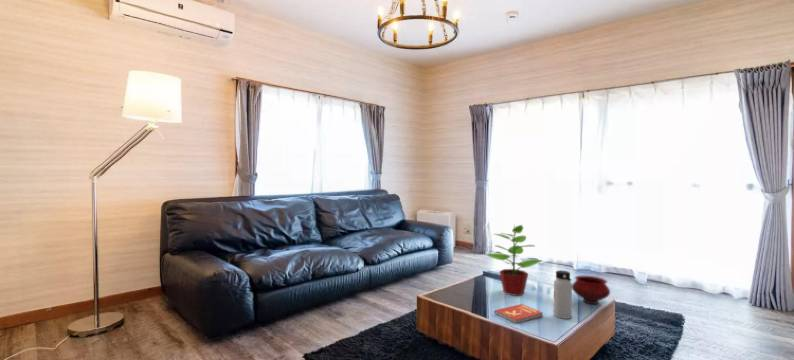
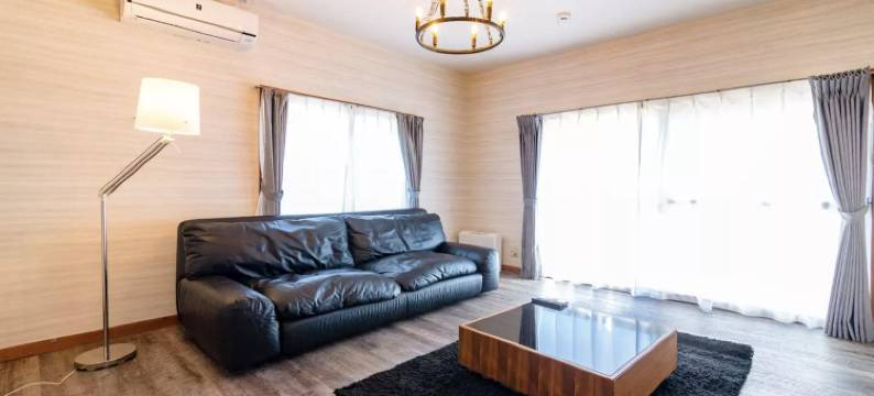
- potted plant (513, 257)
- book (518, 313)
- bowl (590, 290)
- water bottle (562, 293)
